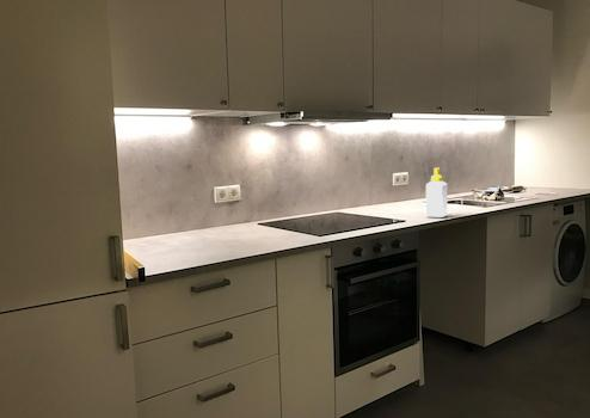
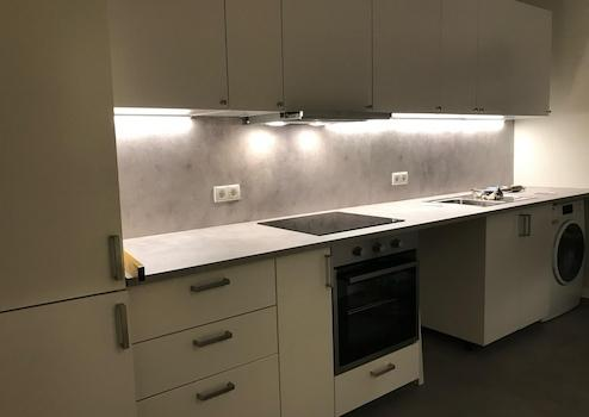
- soap bottle (436, 192)
